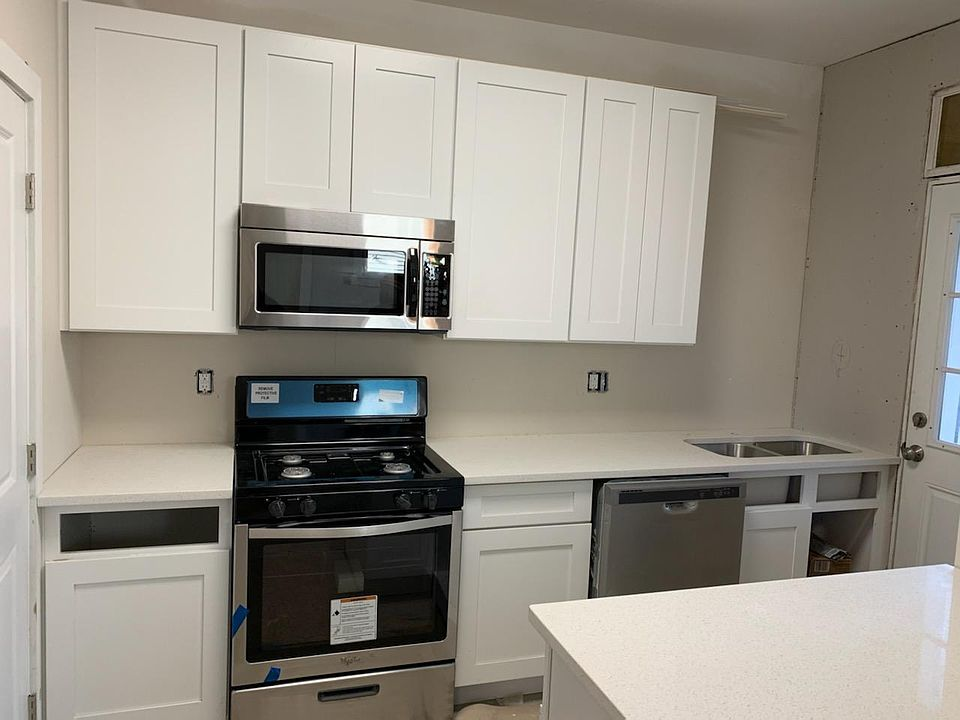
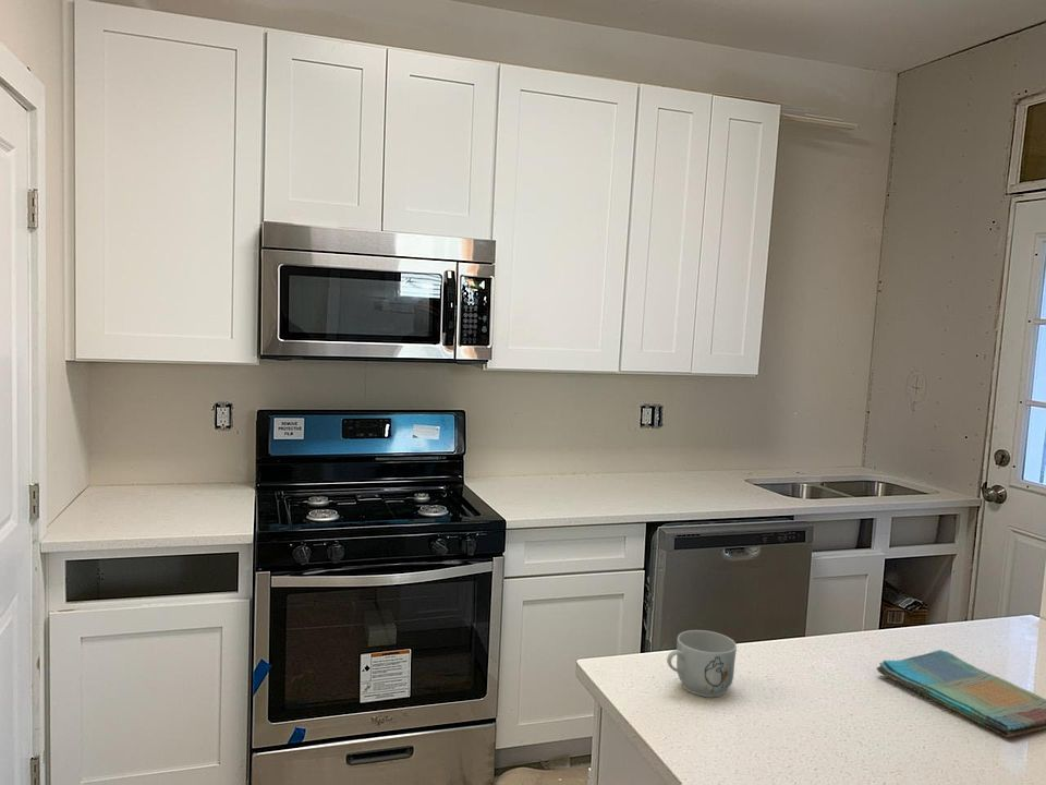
+ mug (698, 665)
+ dish towel (972, 689)
